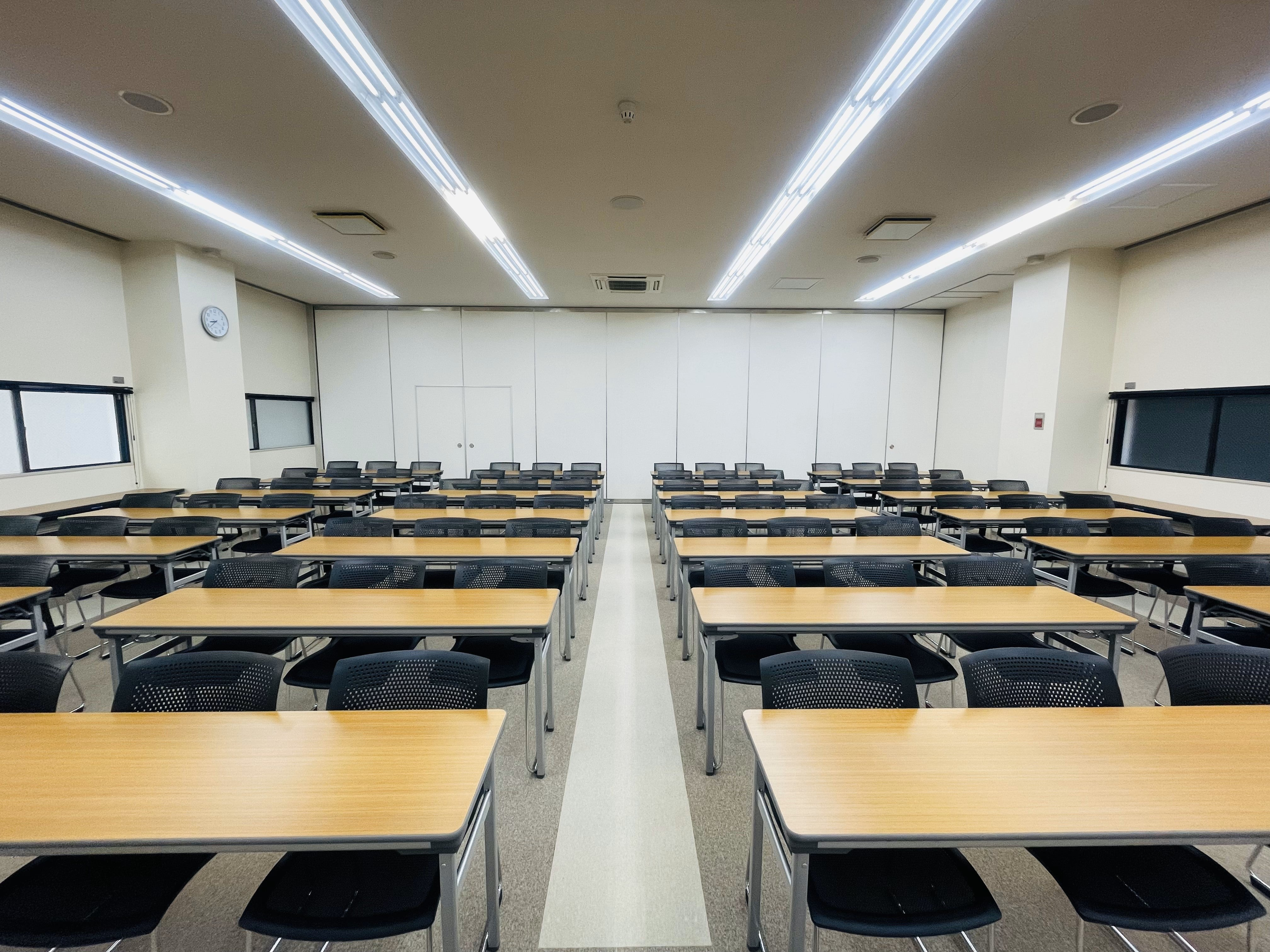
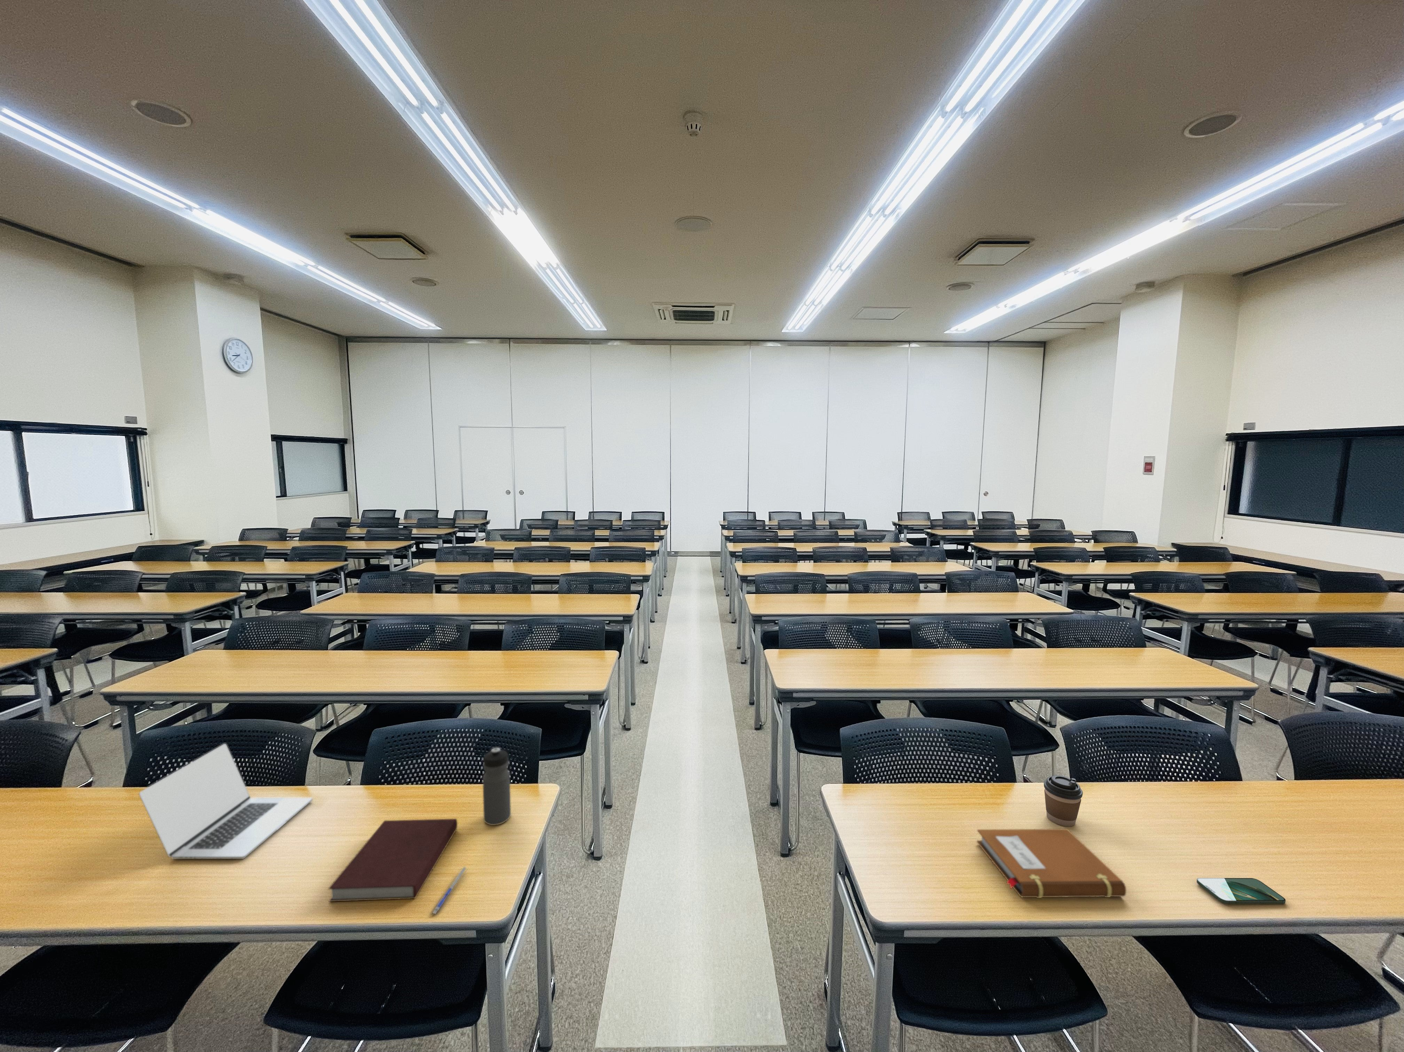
+ laptop (233, 797)
+ smartphone (1240, 891)
+ notebook (1044, 862)
+ notebook (399, 856)
+ coffee cup (1062, 798)
+ pen (450, 888)
+ water bottle (496, 783)
